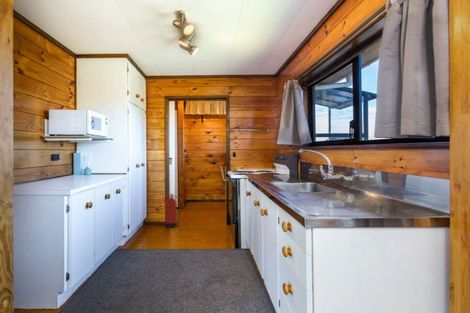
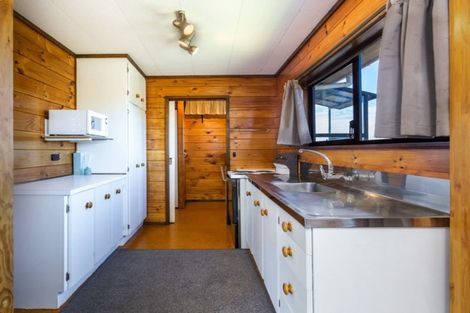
- fire extinguisher (173, 208)
